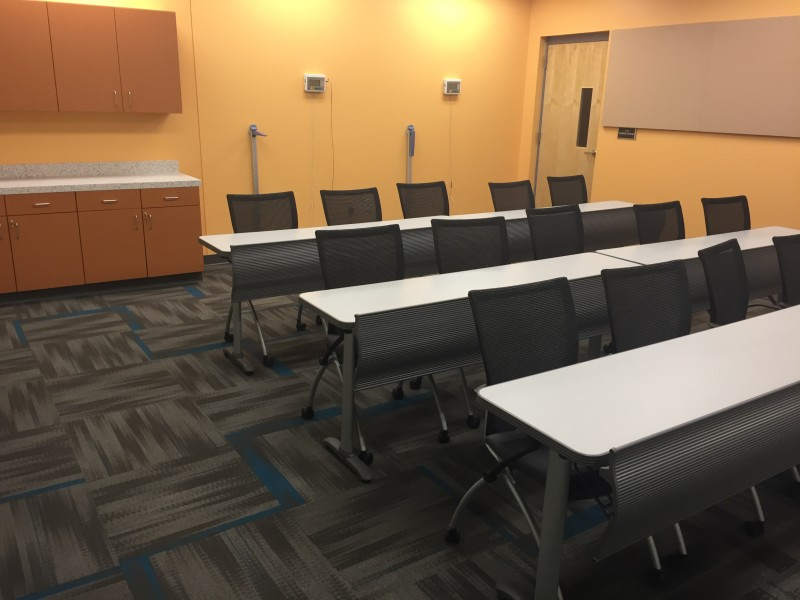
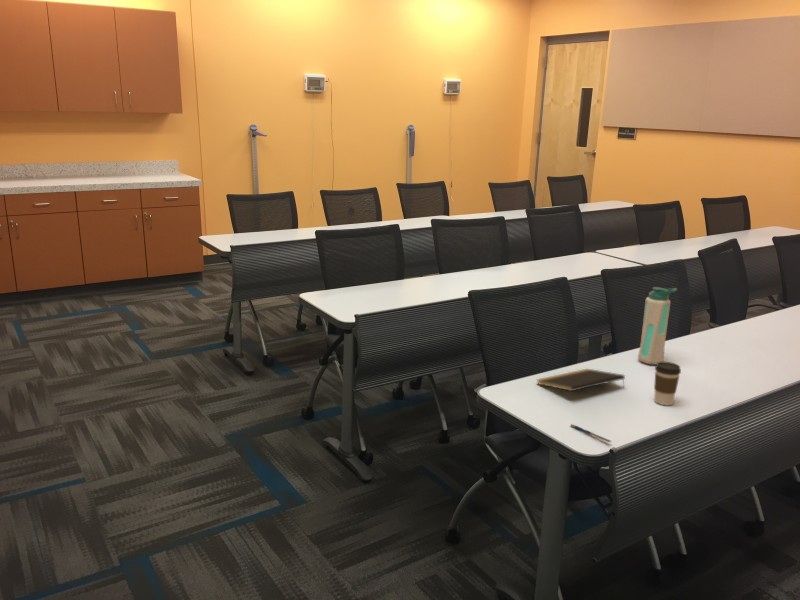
+ water bottle (657, 325)
+ pen (590, 433)
+ coffee cup (665, 383)
+ notepad (580, 379)
